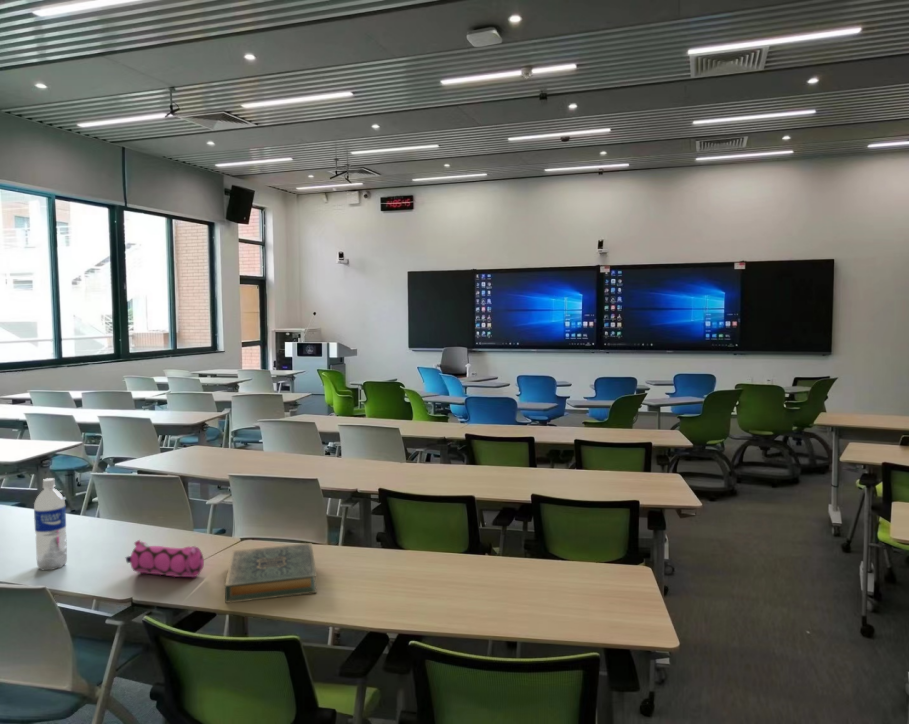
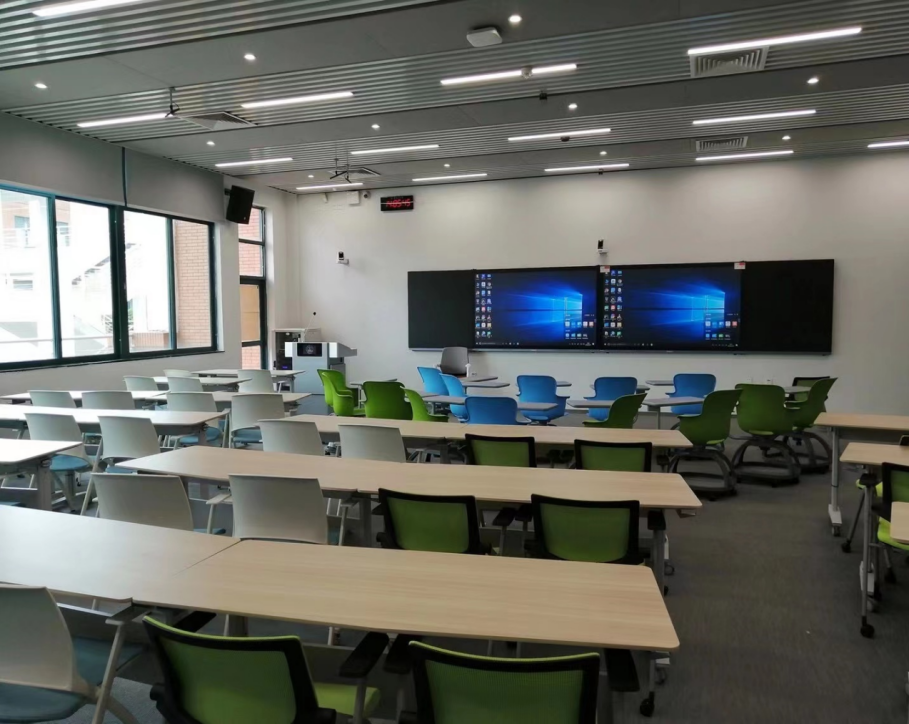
- pencil case (166, 558)
- water bottle (50, 523)
- hardback book (272, 570)
